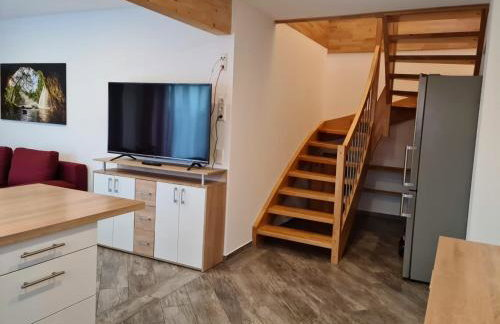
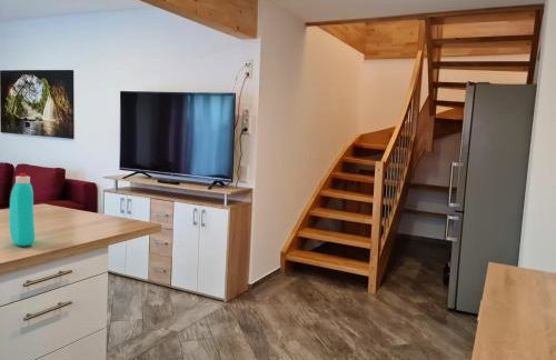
+ bottle (21, 208)
